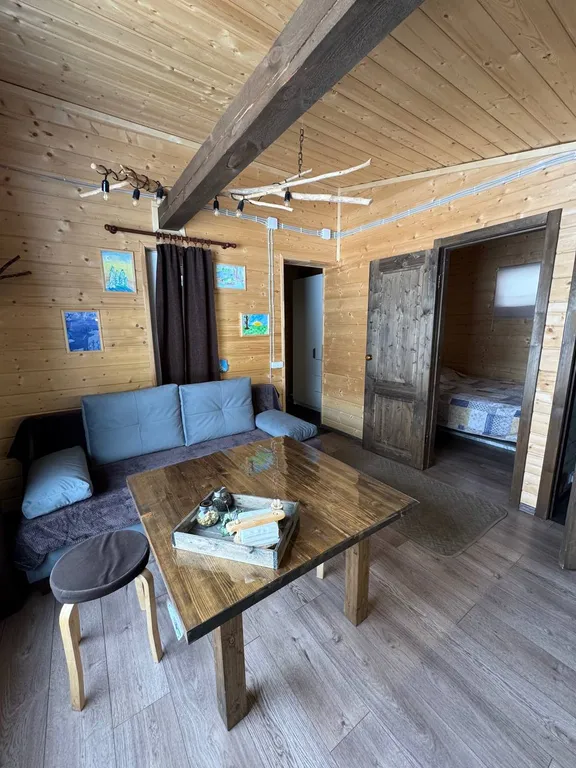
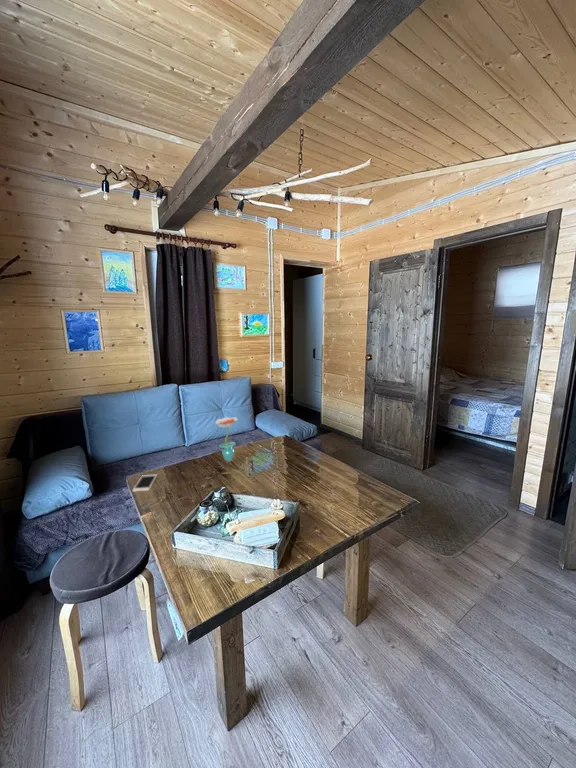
+ cell phone (145, 482)
+ flower (227, 445)
